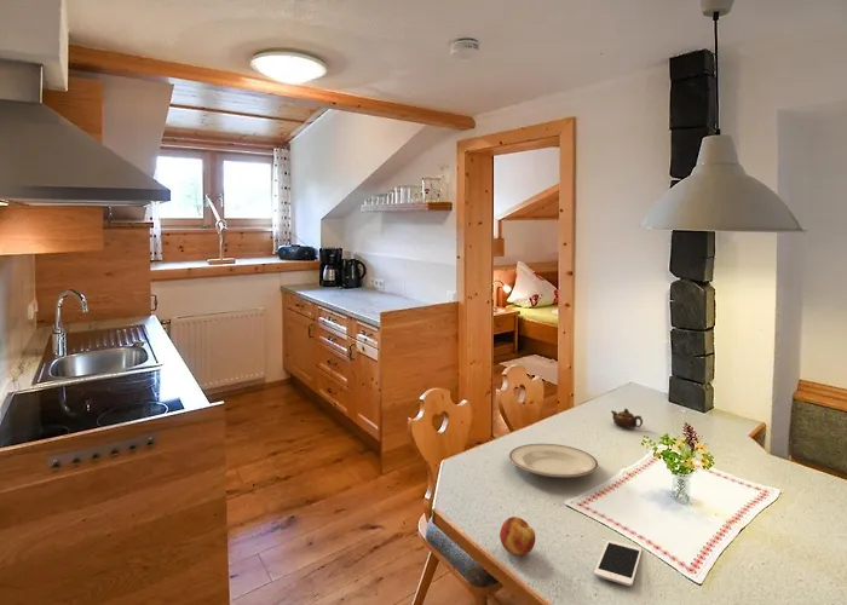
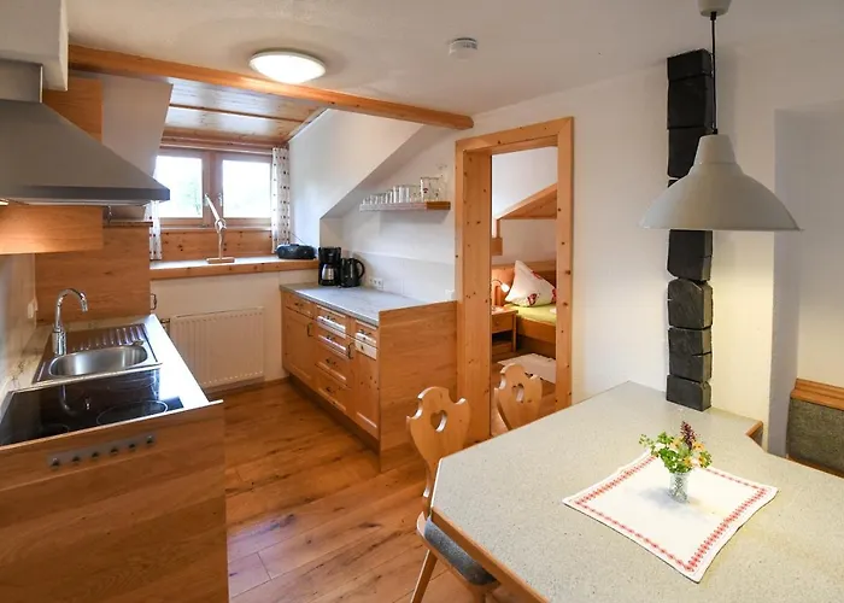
- fruit (517, 536)
- teapot (626, 417)
- cell phone (618, 560)
- plate (552, 463)
